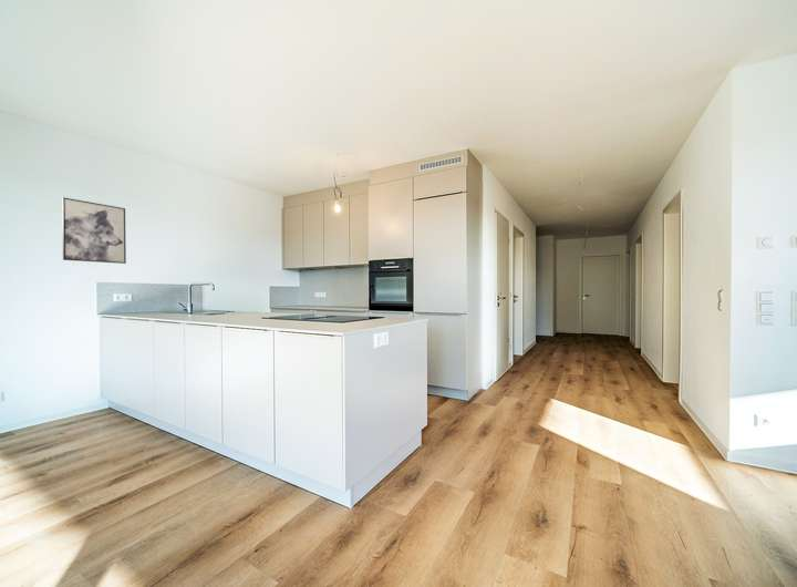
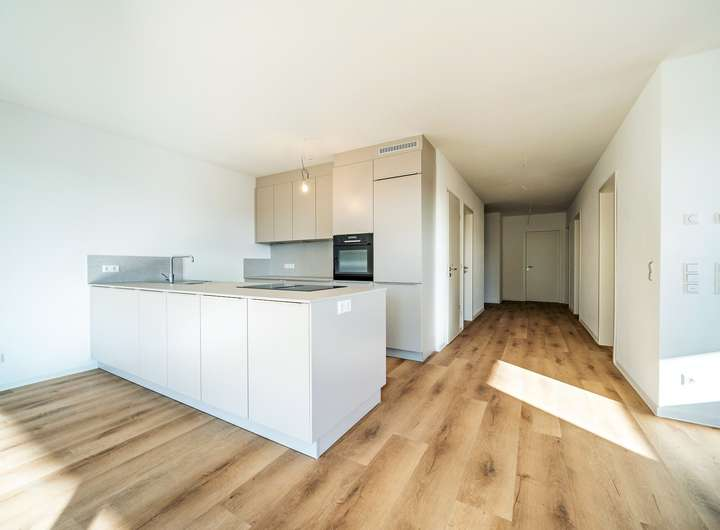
- wall art (95, 233)
